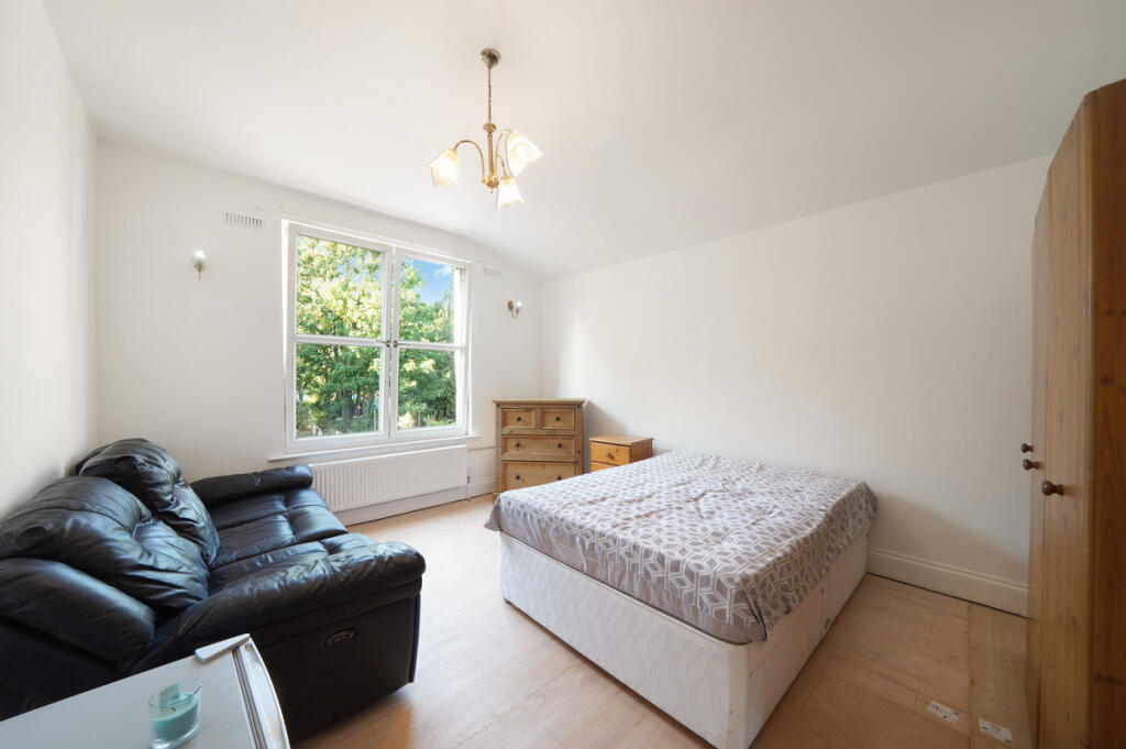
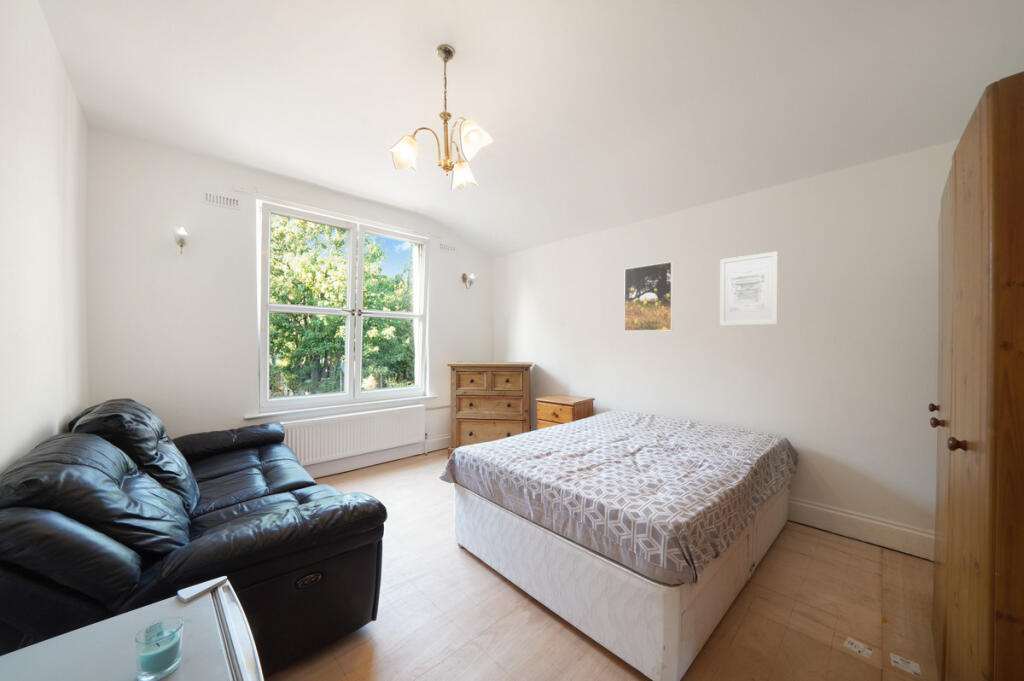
+ wall art (747, 290)
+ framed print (647, 298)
